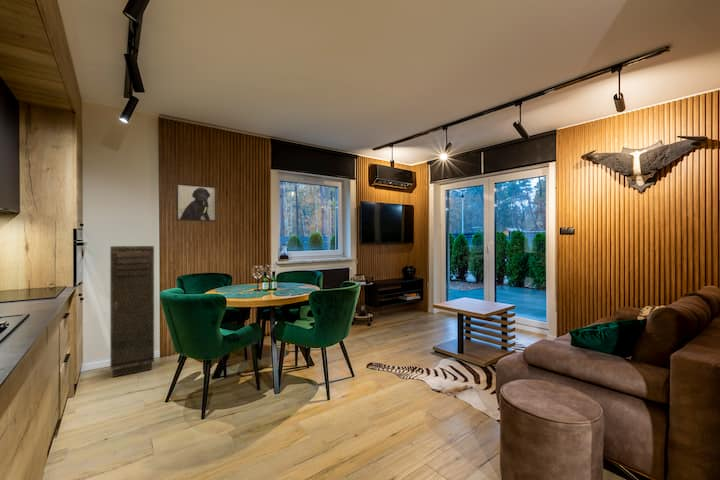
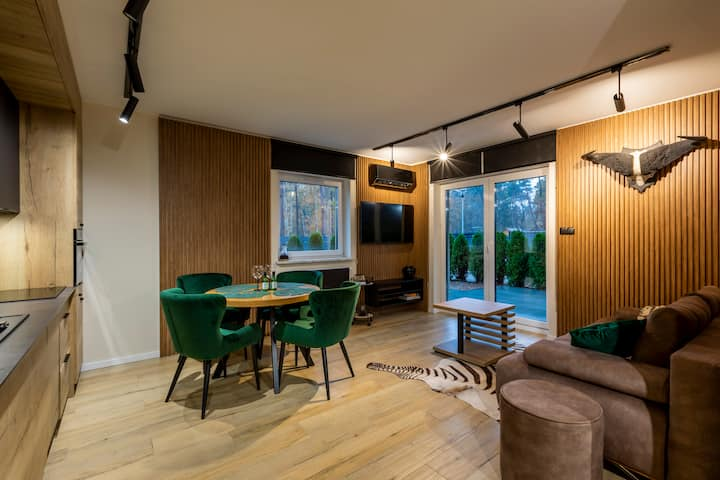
- storage cabinet (132, 306)
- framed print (197, 203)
